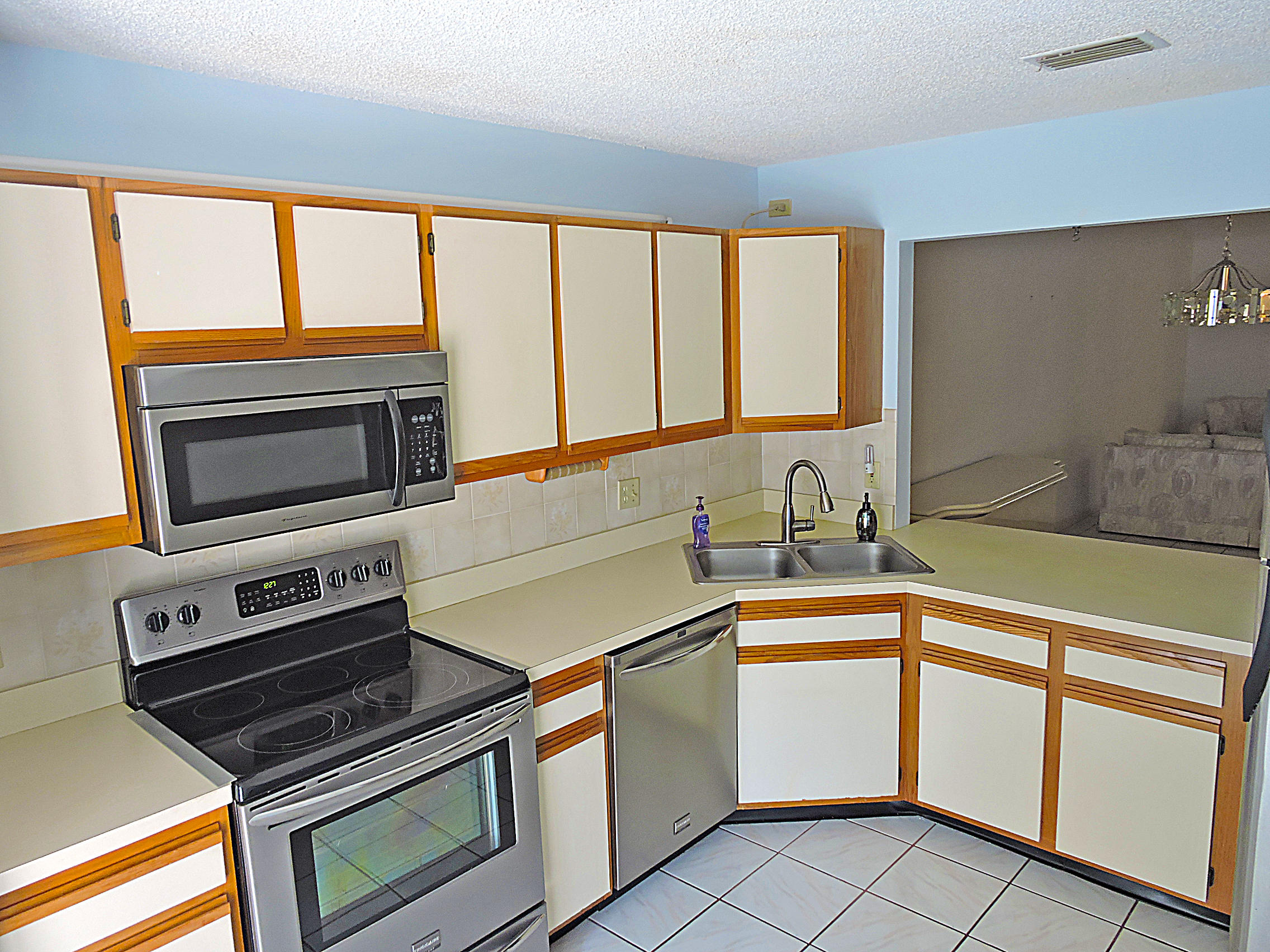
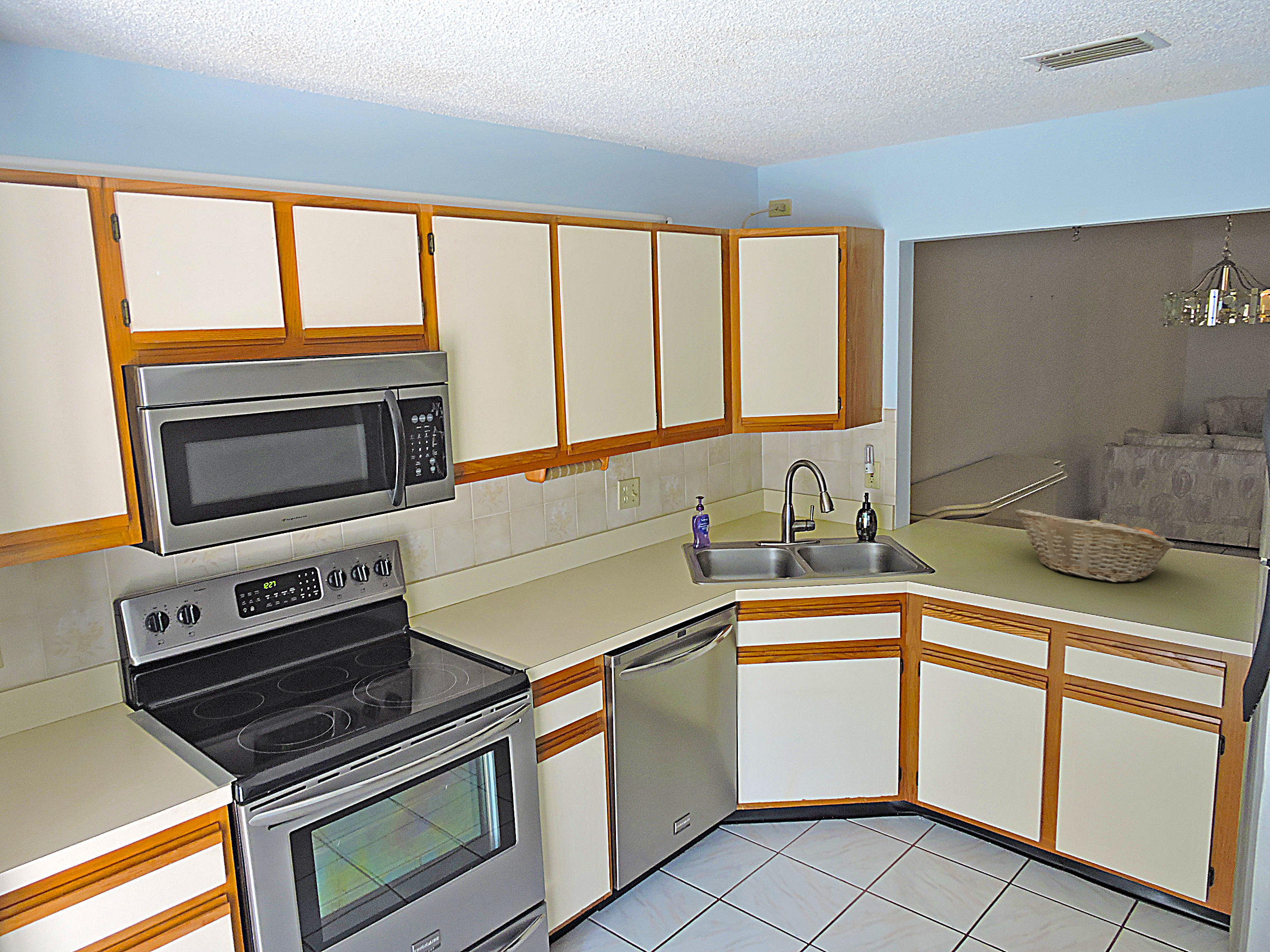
+ fruit basket (1090, 539)
